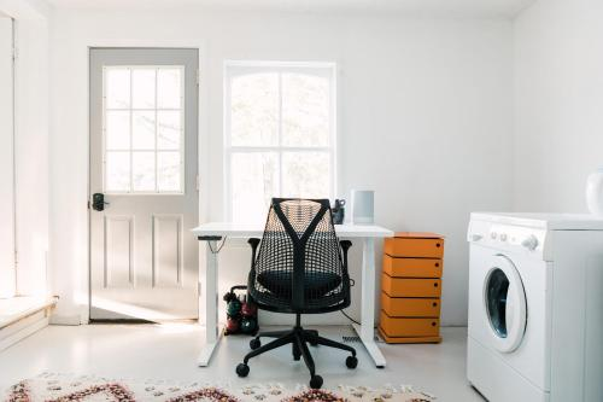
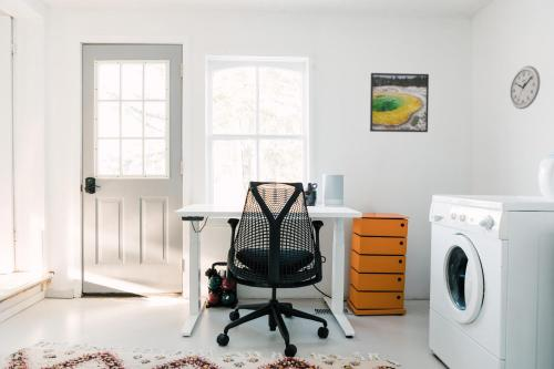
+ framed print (399, 102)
+ wall clock (523, 88)
